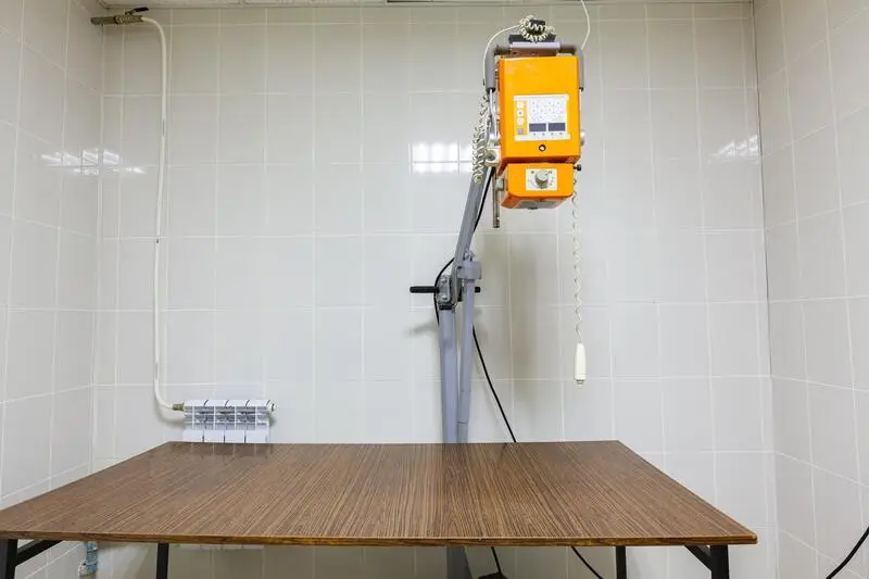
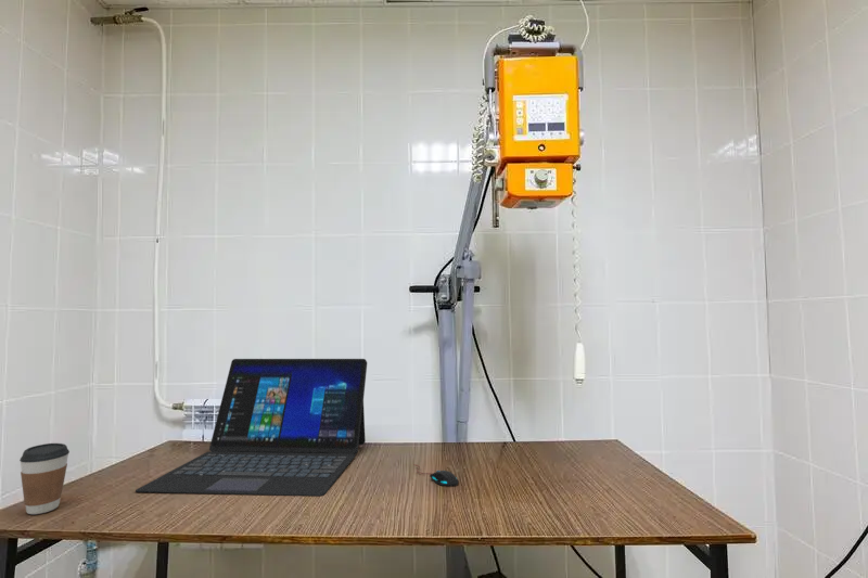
+ laptop (270, 414)
+ mouse (436, 471)
+ coffee cup (43, 478)
